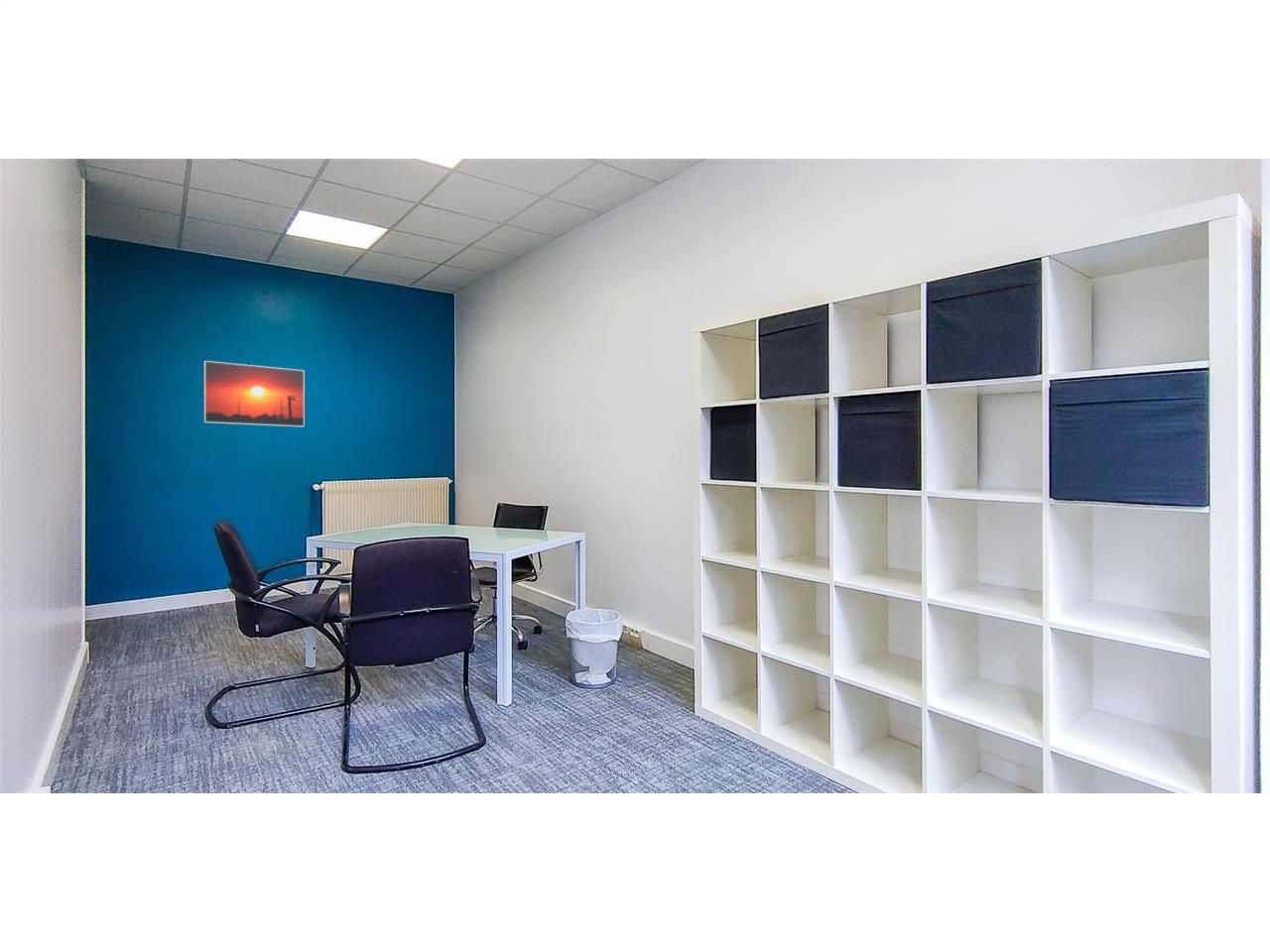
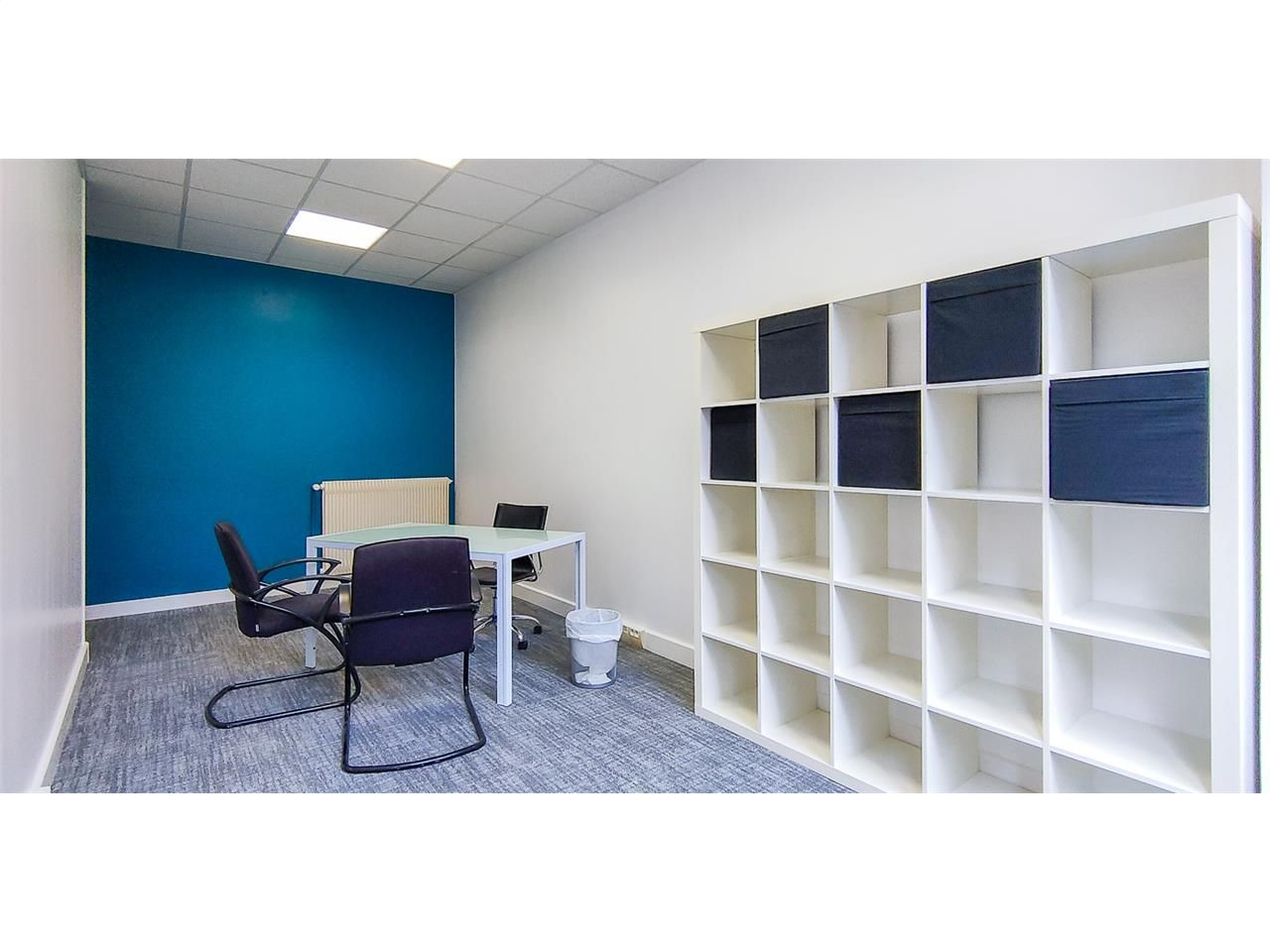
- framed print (256, 395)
